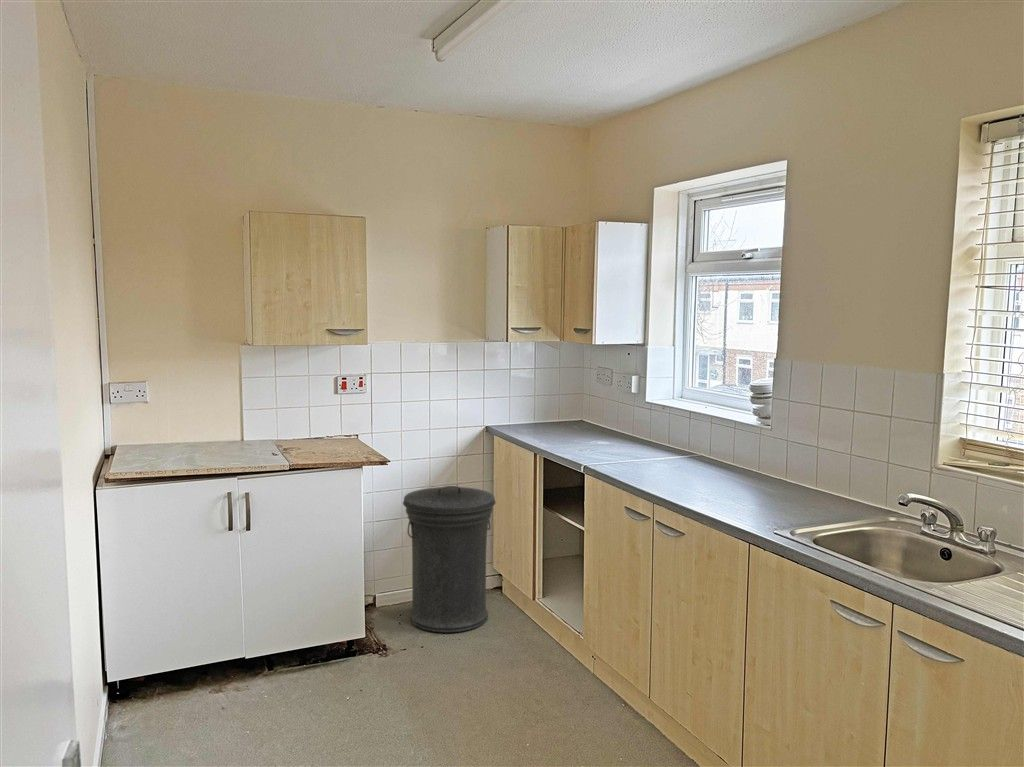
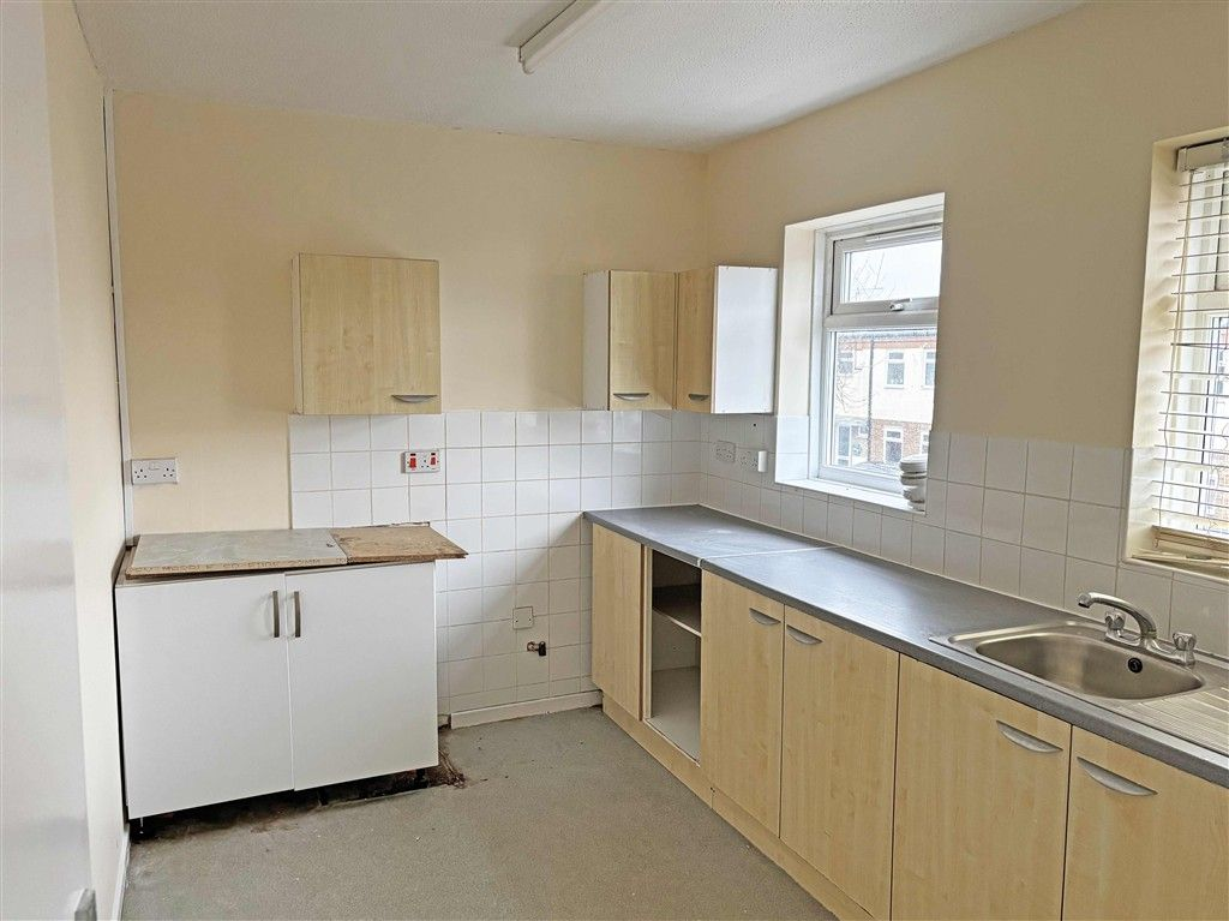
- trash can (449, 552)
